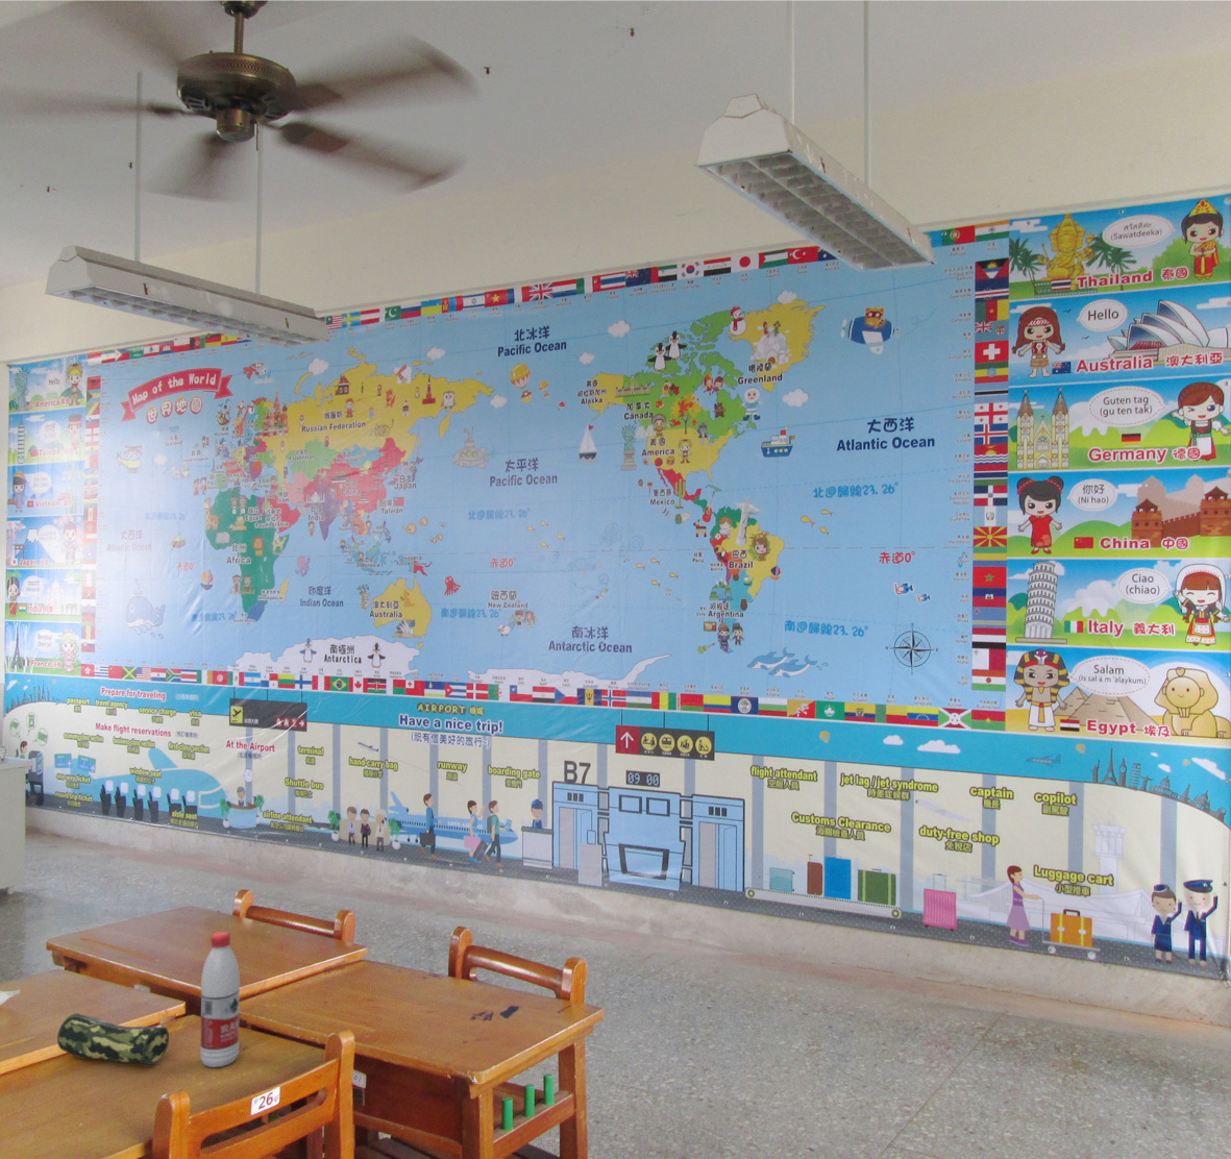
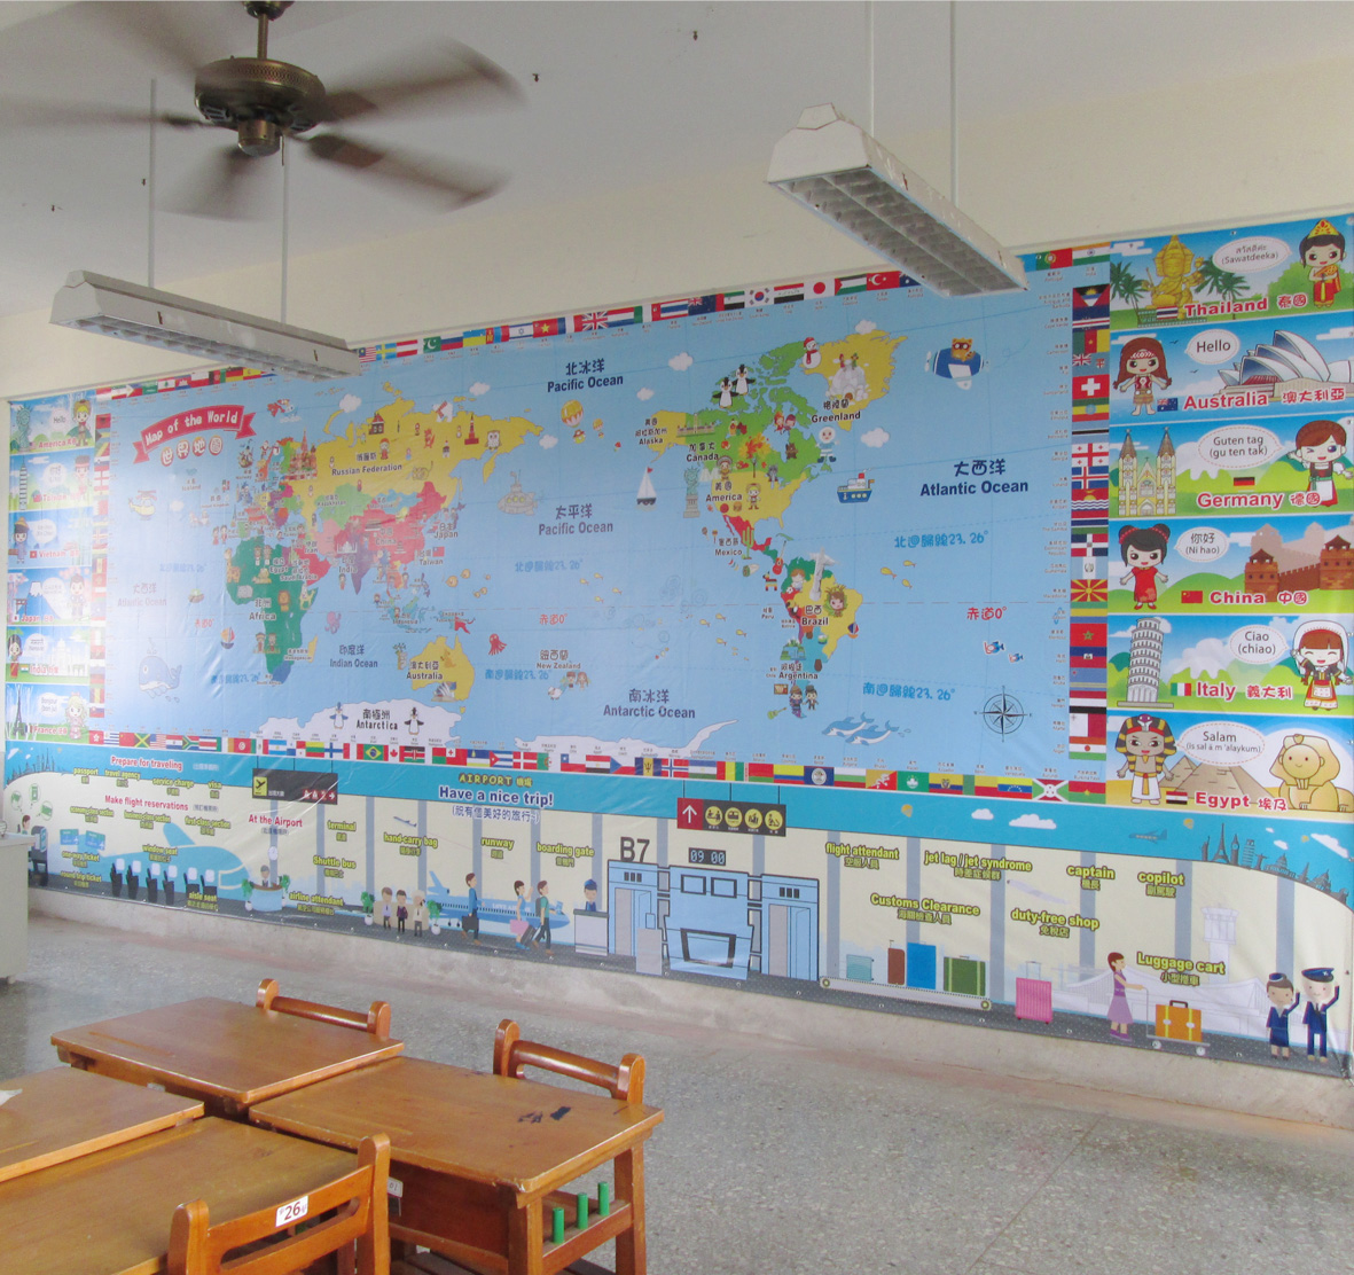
- pencil case (114, 1040)
- water bottle (220, 997)
